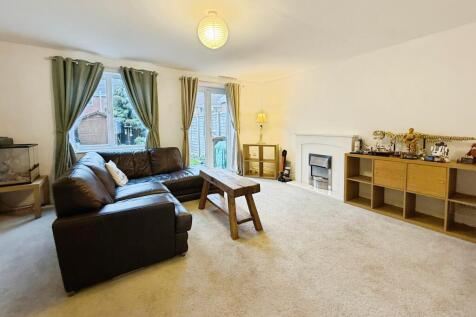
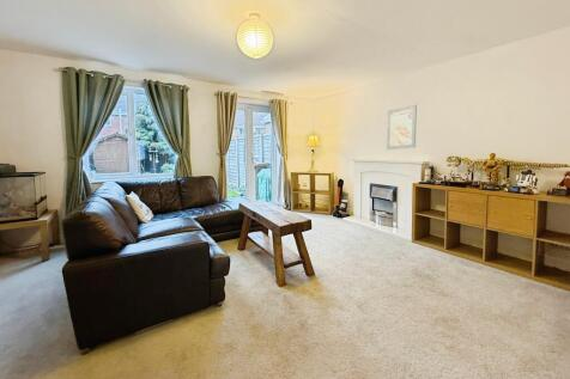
+ wall art (400, 128)
